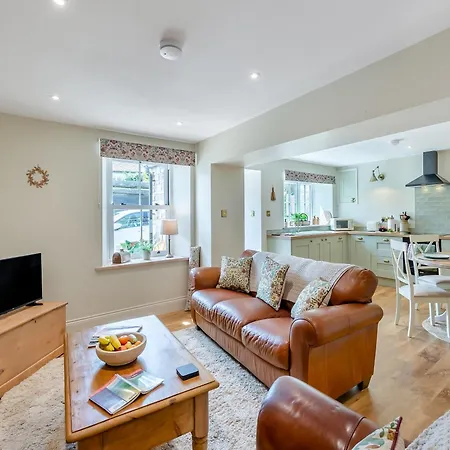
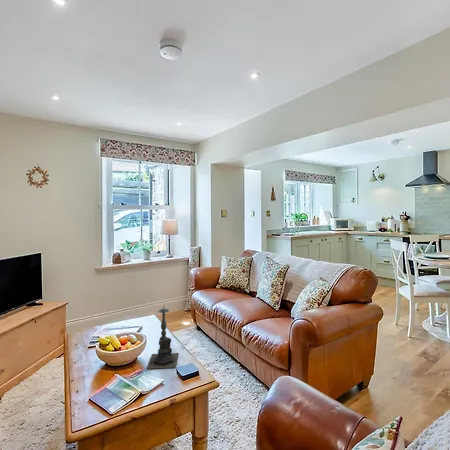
+ candle holder (163, 331)
